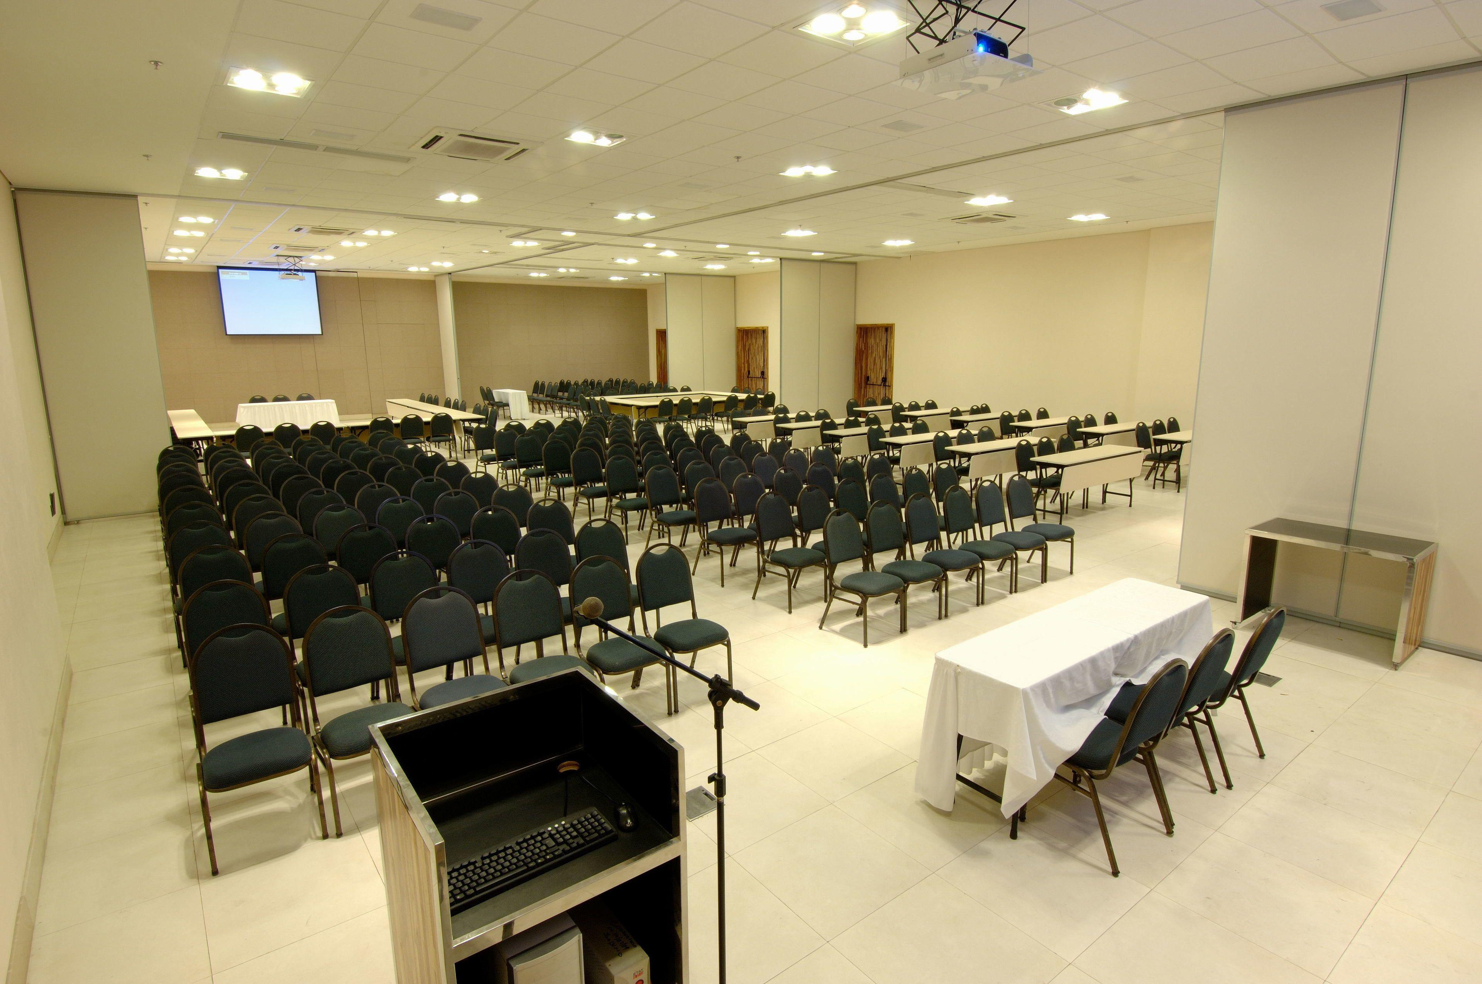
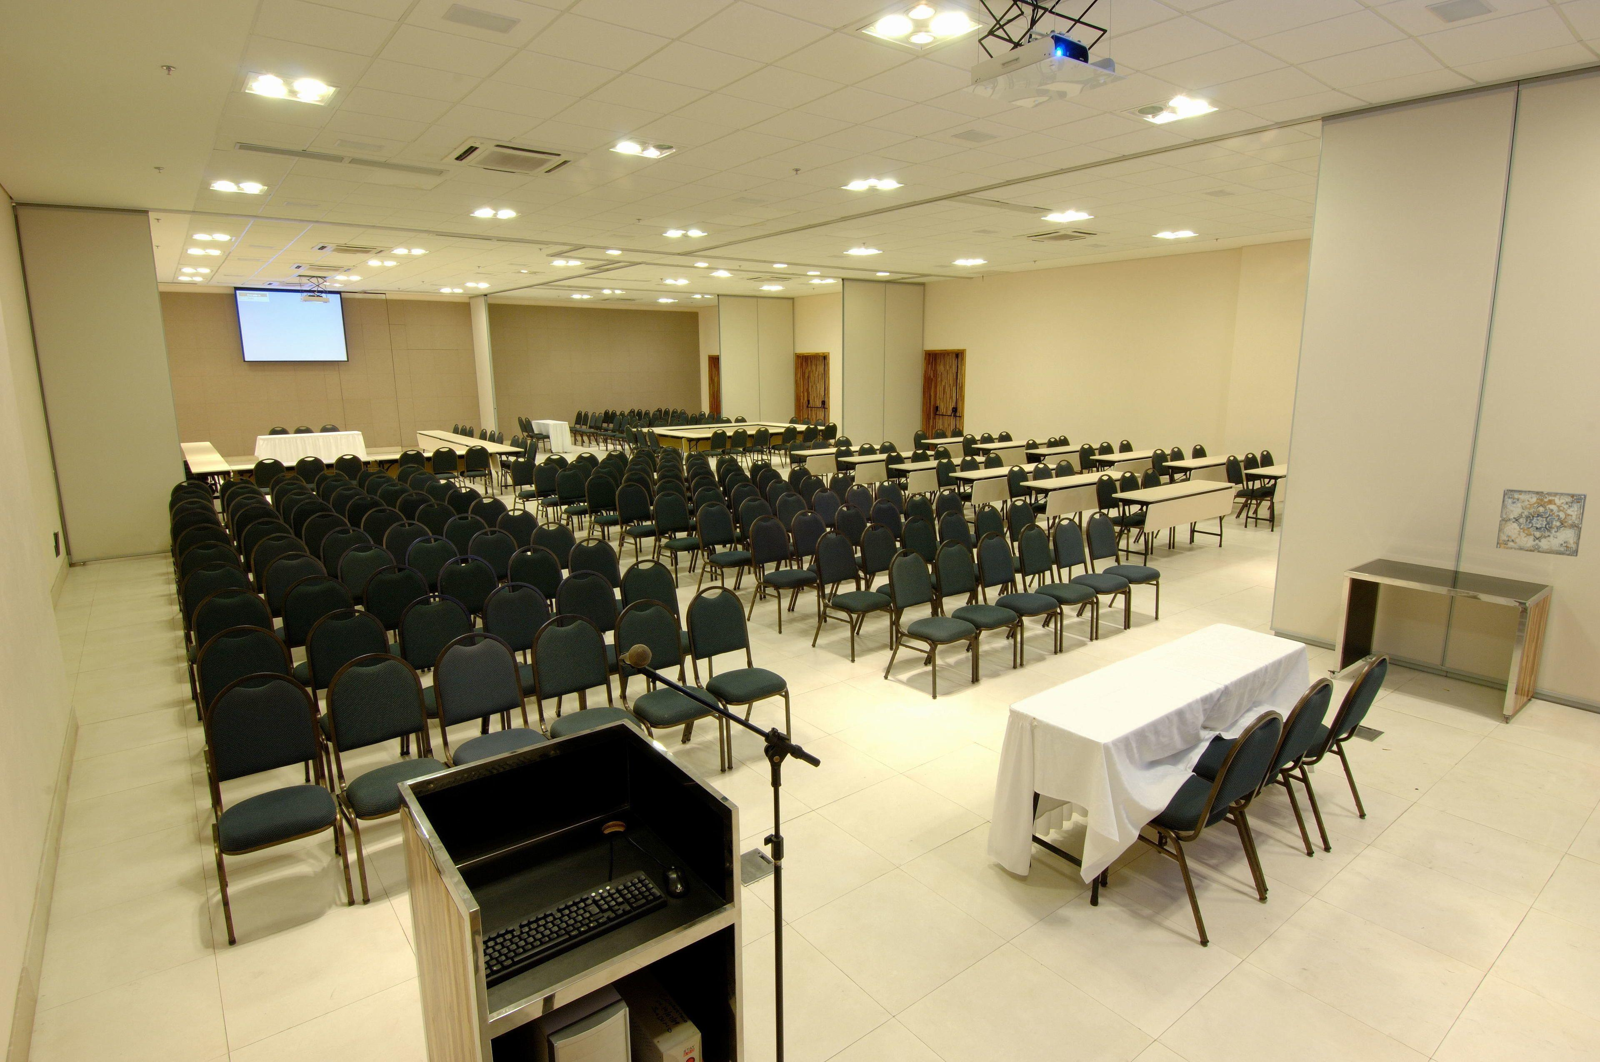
+ wall art (1540, 522)
